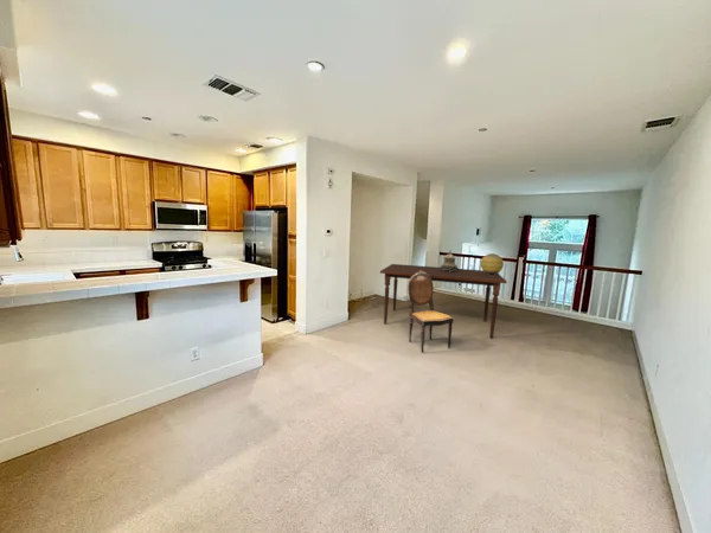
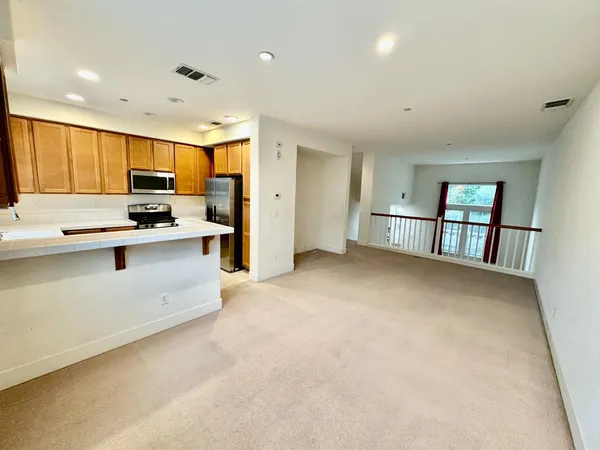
- decorative globe (492, 263)
- decorative urn (449, 259)
- dining chair (429, 309)
- dining table (438, 281)
